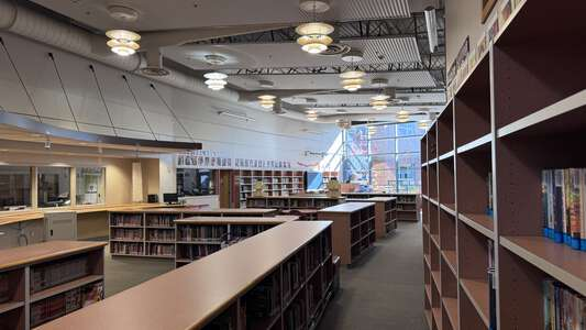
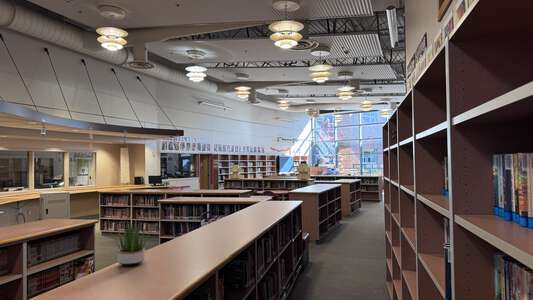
+ potted plant (131, 241)
